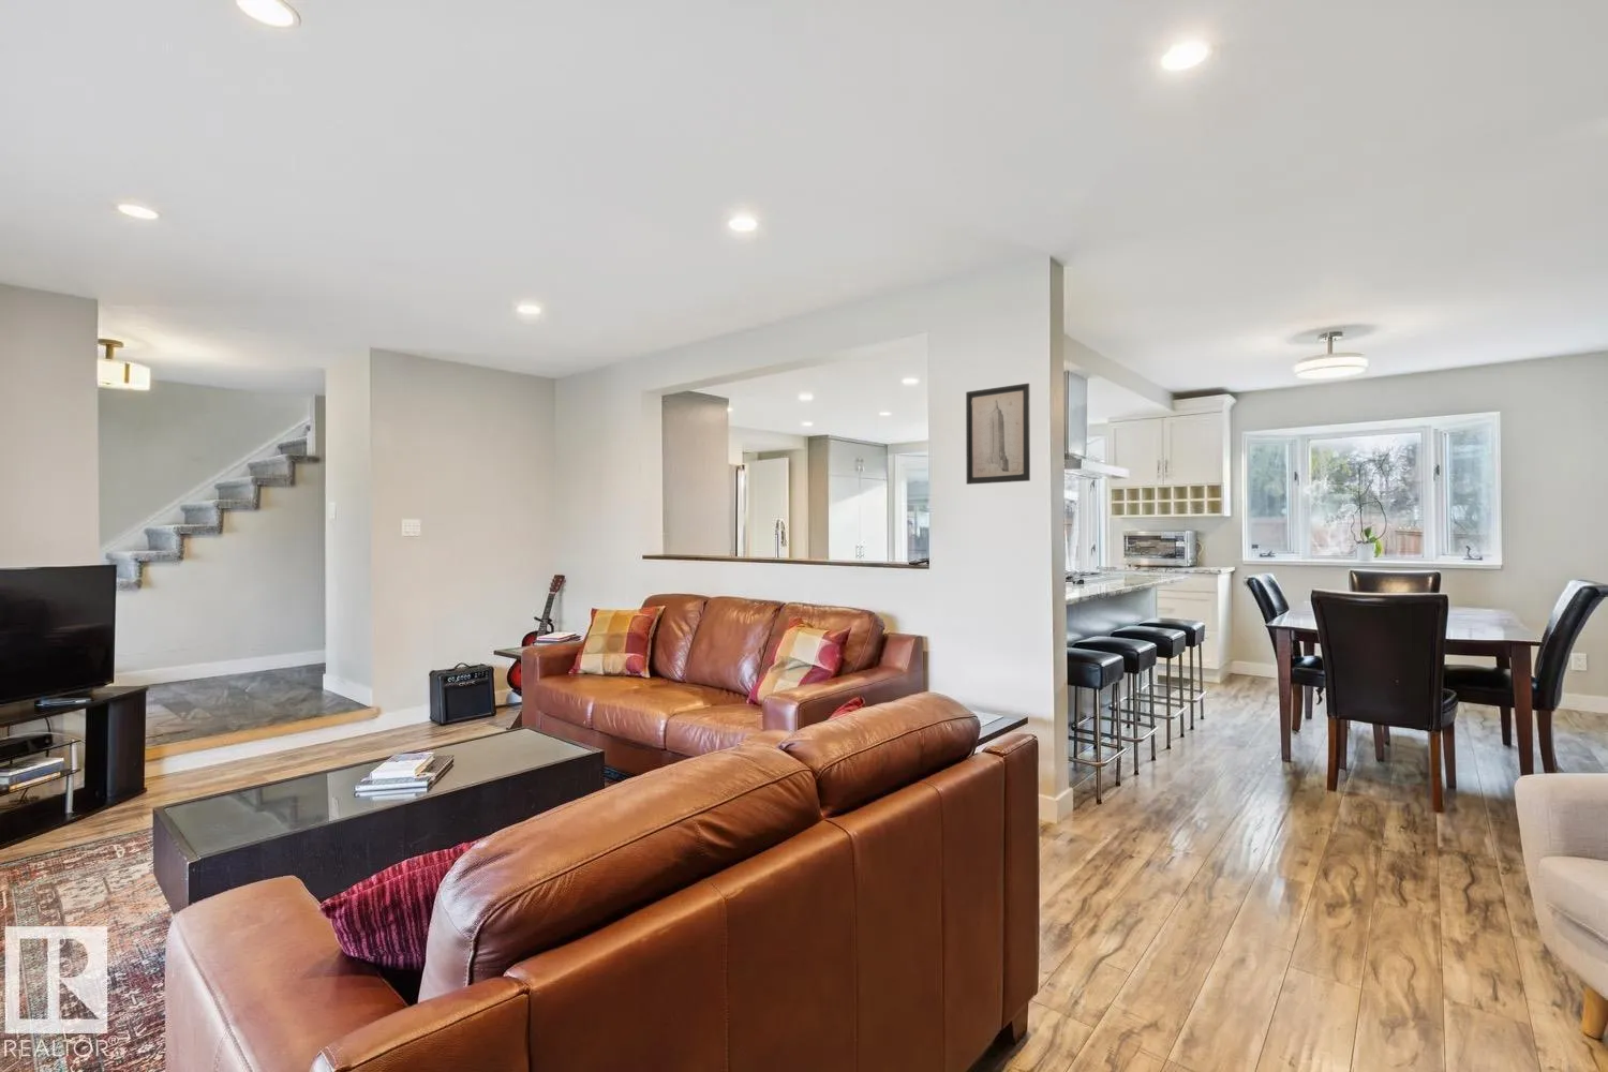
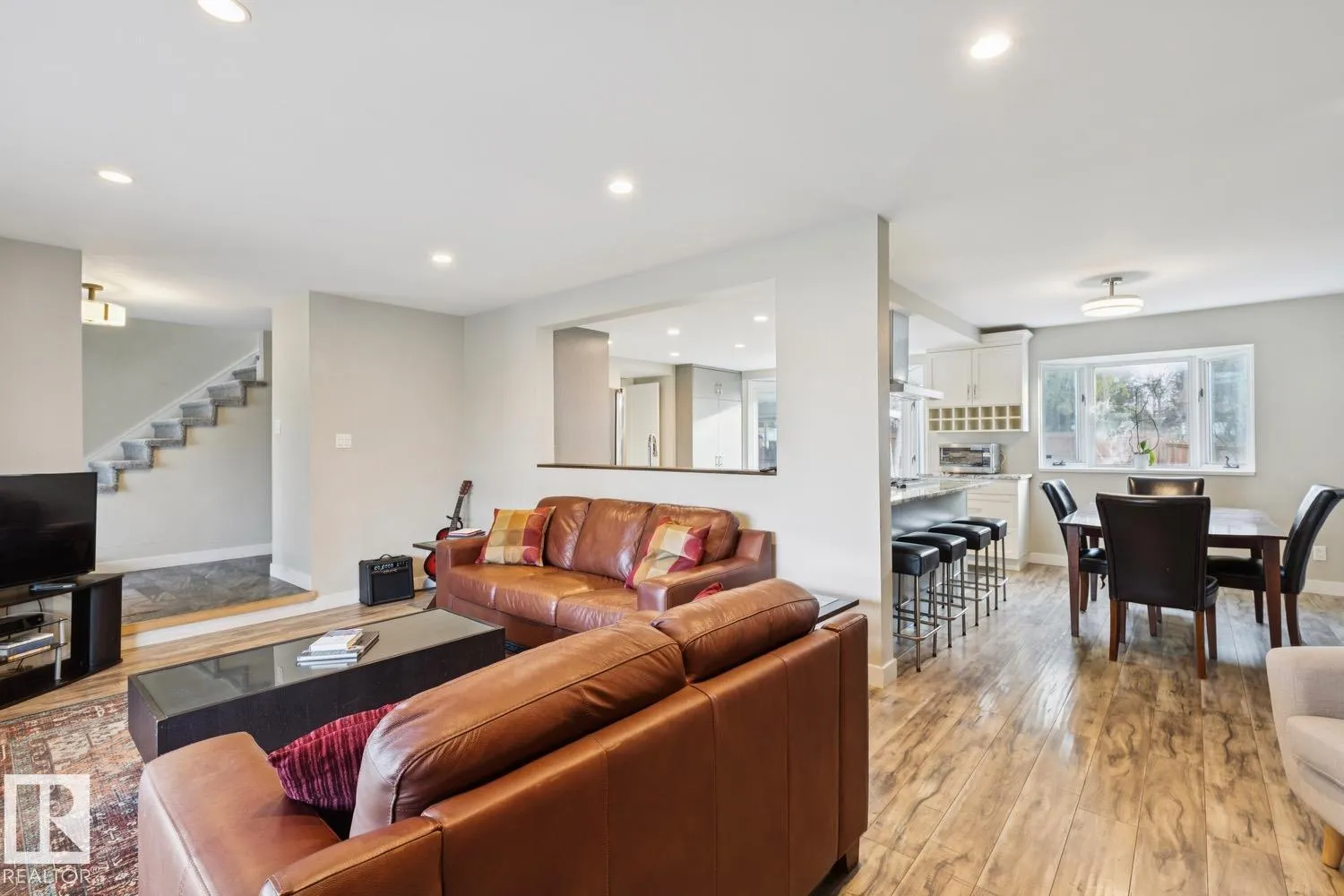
- wall art (997, 434)
